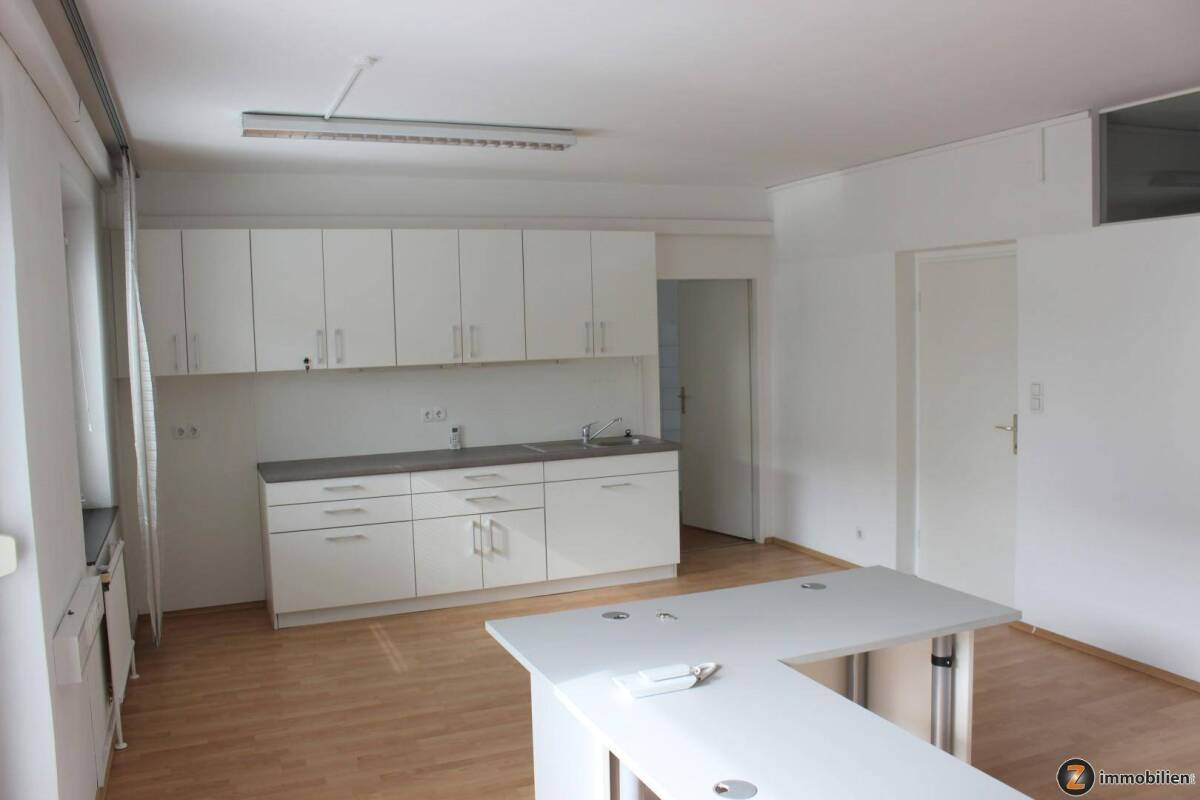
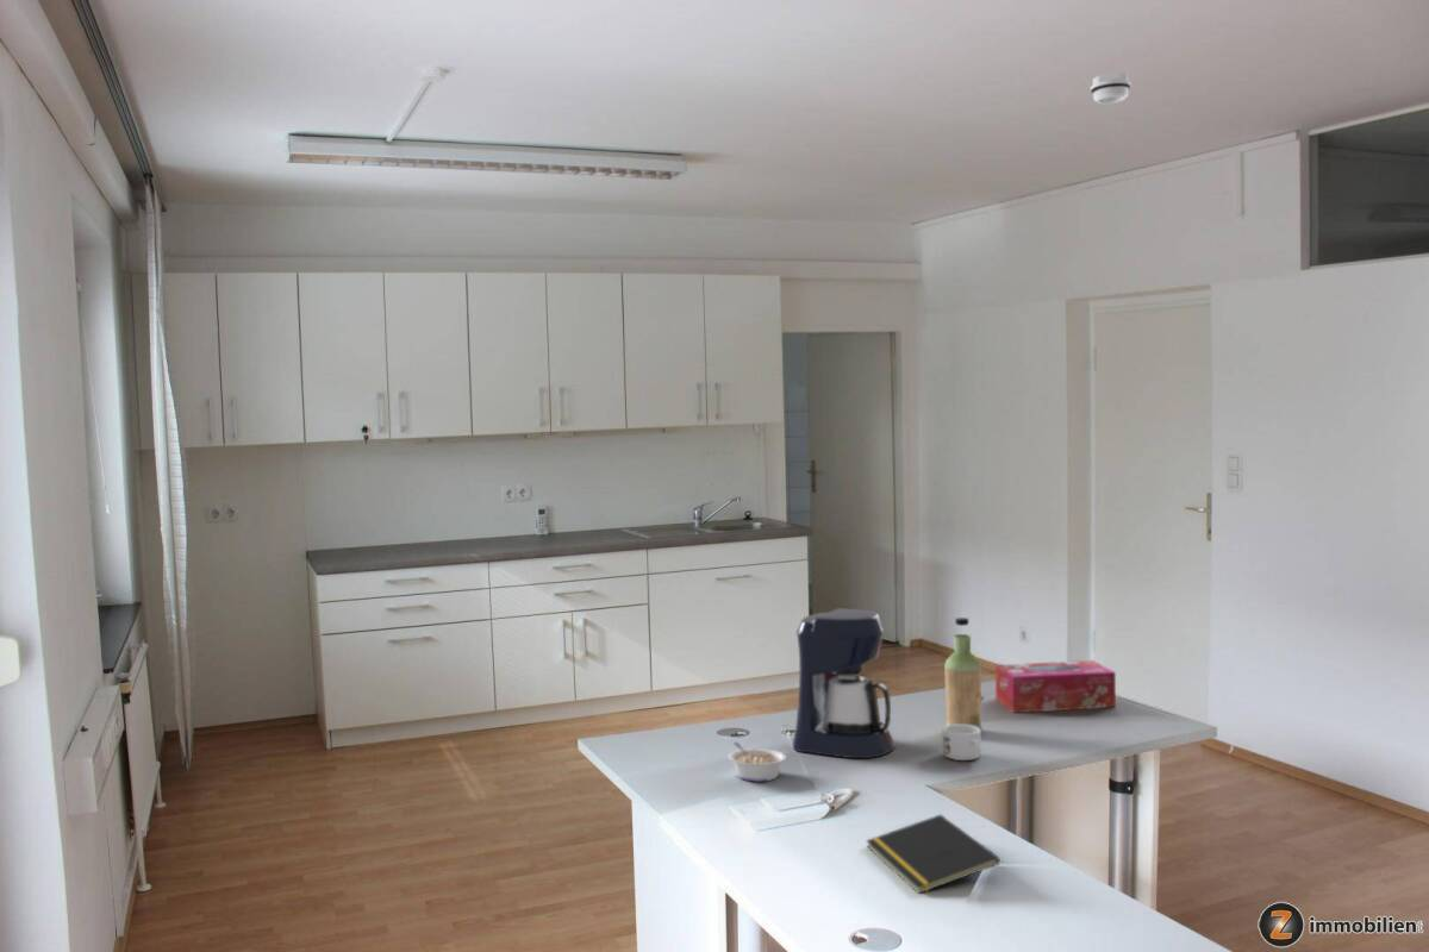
+ coffee maker (842, 678)
+ smoke detector (1110, 88)
+ notepad (930, 851)
+ bottle (962, 676)
+ mug (965, 744)
+ tissue box (1054, 685)
+ legume (755, 763)
